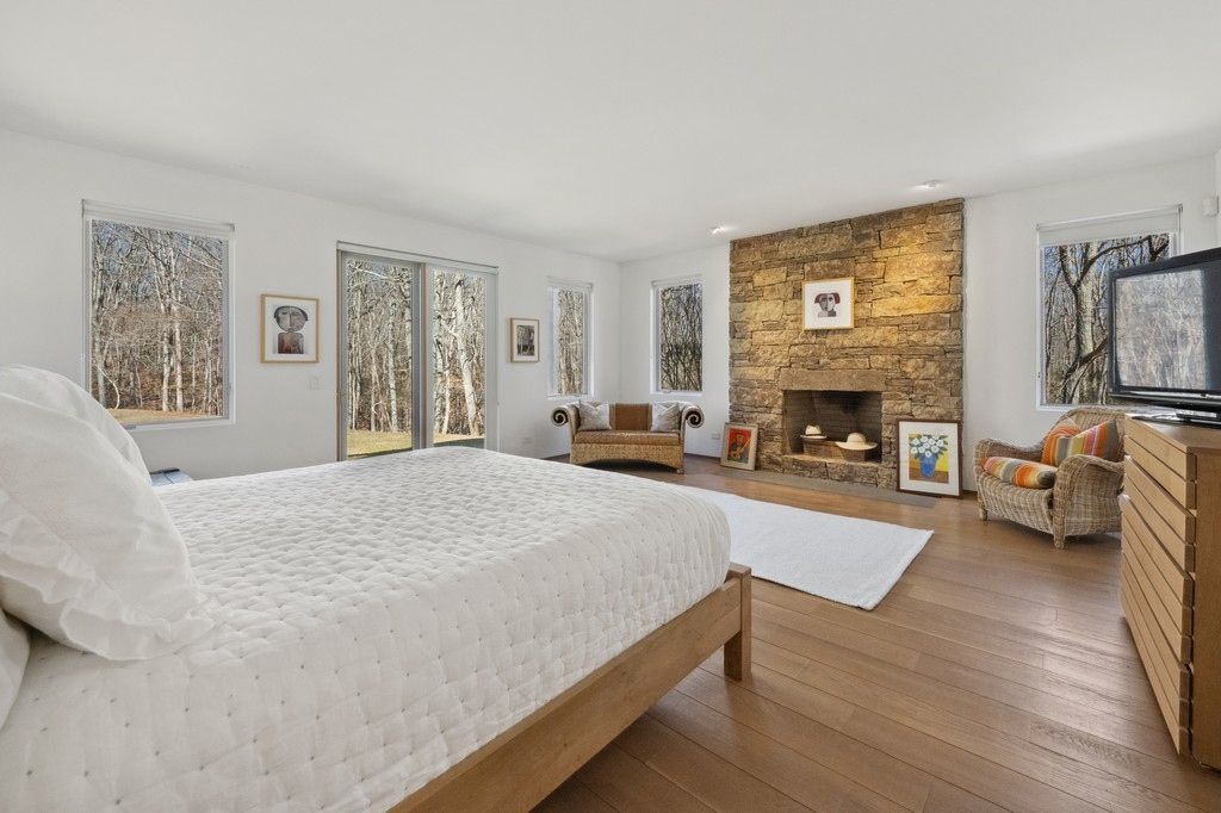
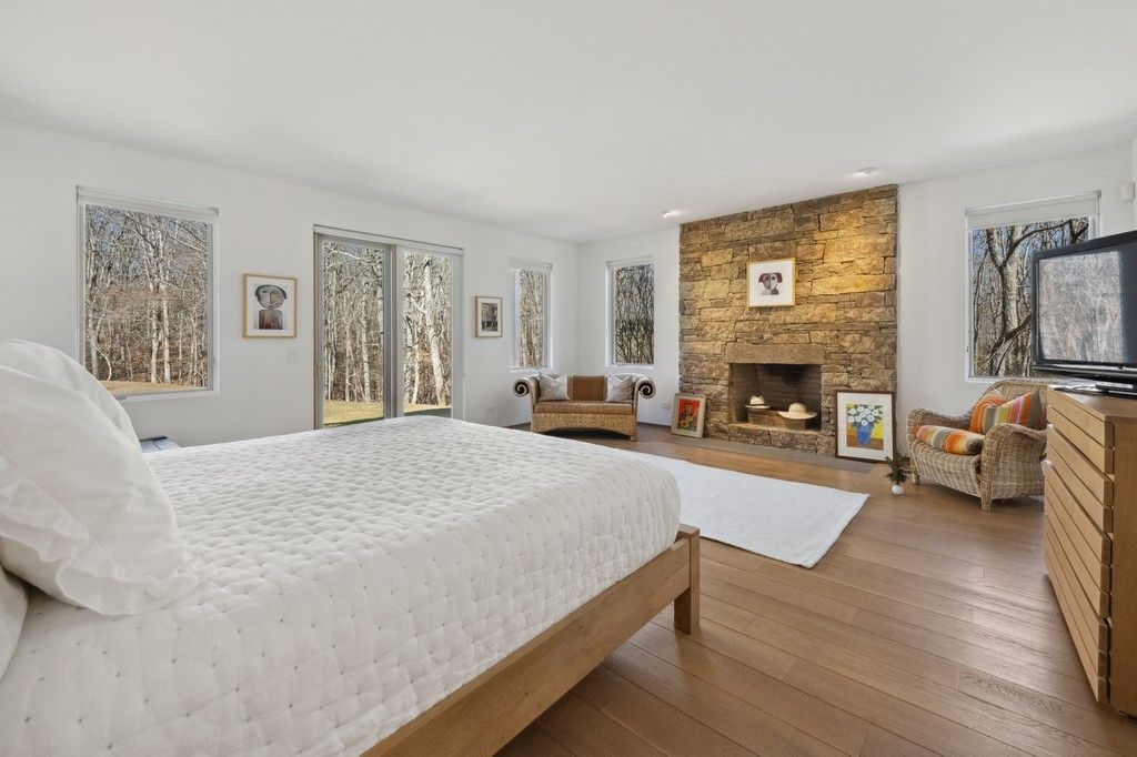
+ potted plant (897, 471)
